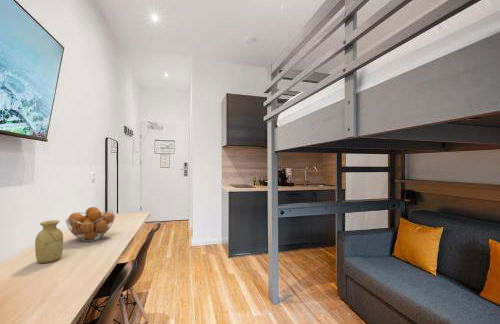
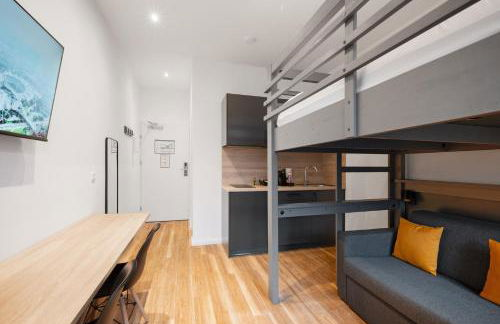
- vase (49, 240)
- fruit basket (91, 223)
